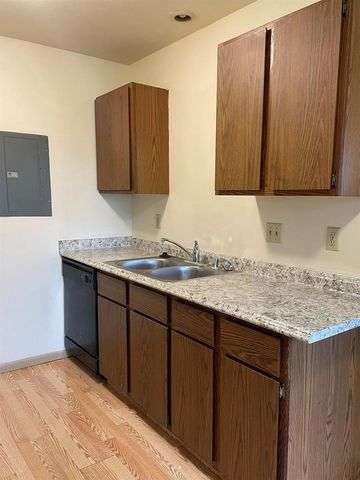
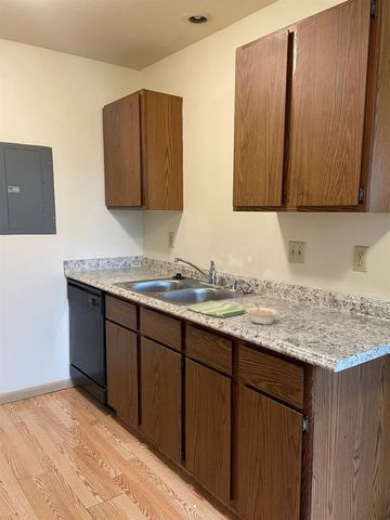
+ legume (260, 314)
+ dish towel (216, 308)
